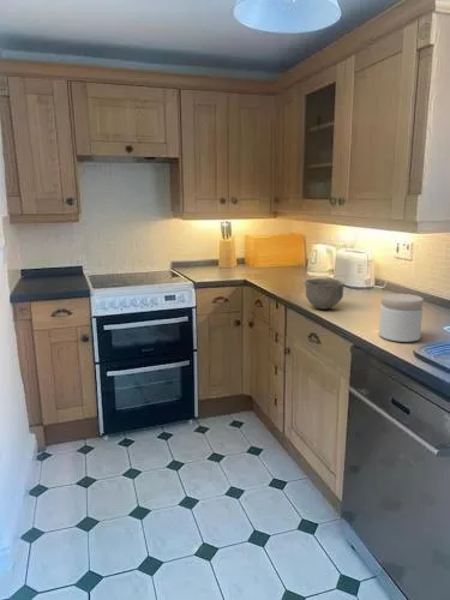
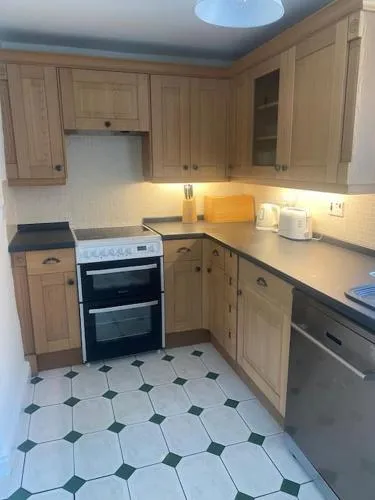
- jar (400, 317)
- bowl (323, 294)
